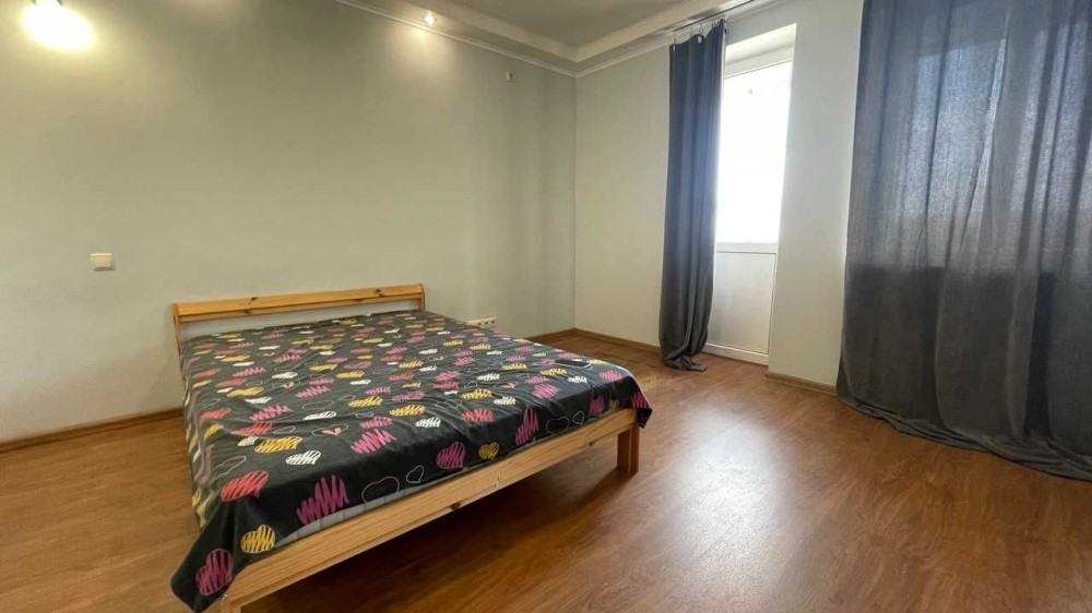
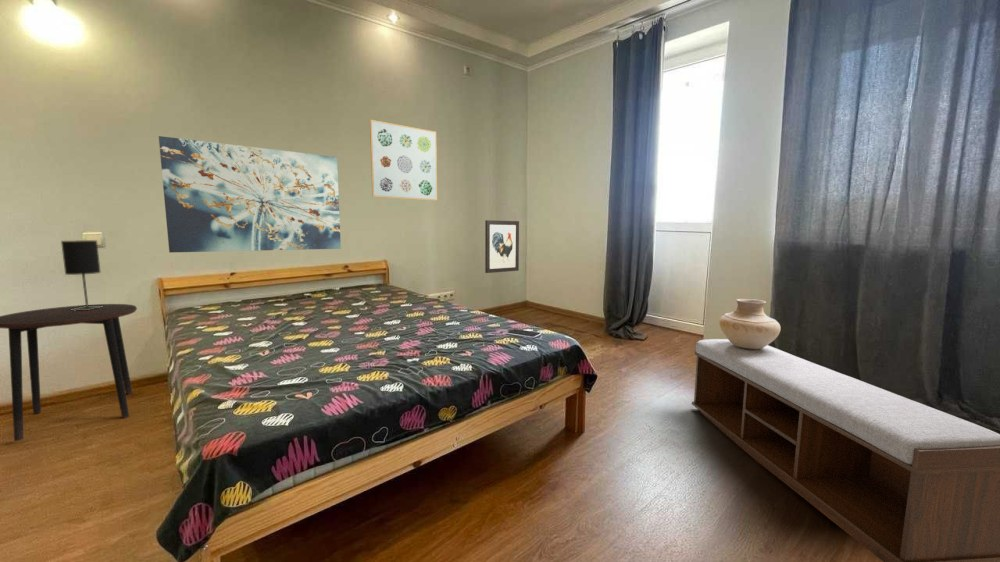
+ wall art (502, 246)
+ side table (110, 359)
+ vase (749, 323)
+ wall art (261, 199)
+ table lamp (83, 274)
+ bench (802, 420)
+ wall art (405, 162)
